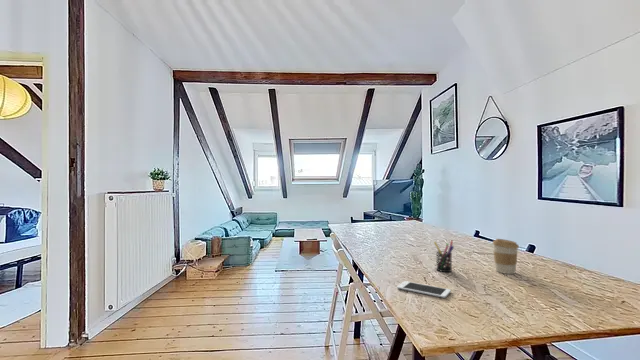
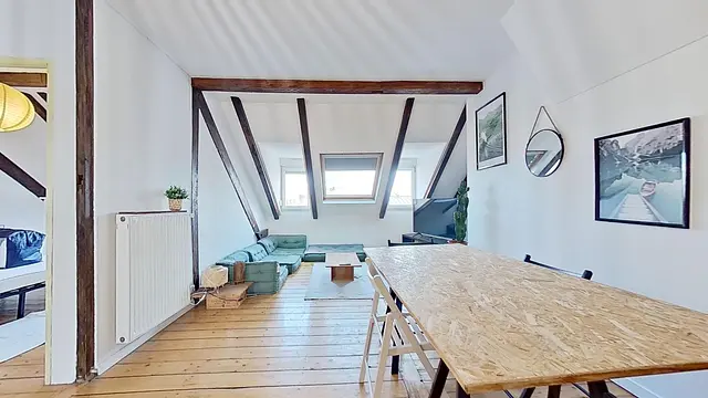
- pen holder (445, 254)
- coffee cup (505, 255)
- cell phone (423, 289)
